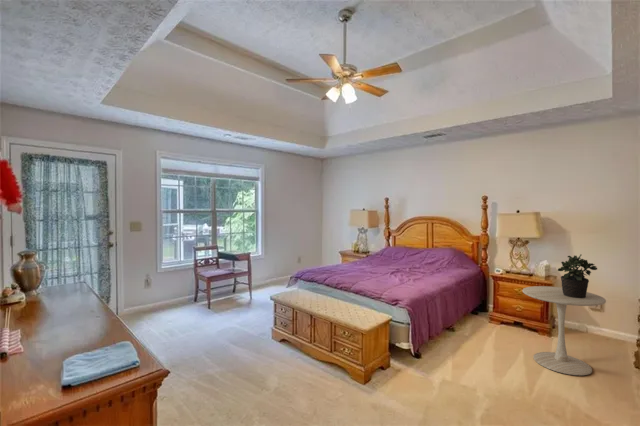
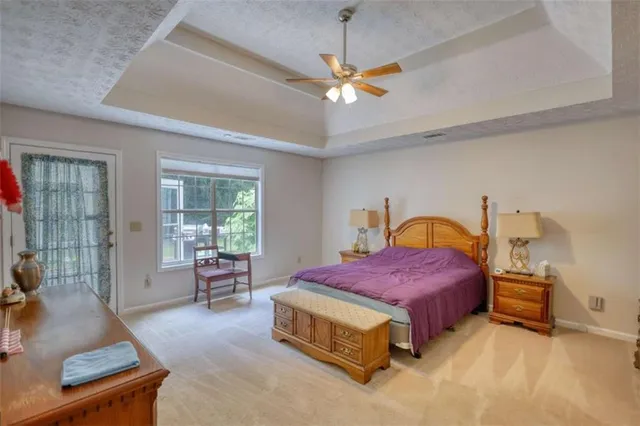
- potted plant (576, 274)
- side table (561, 328)
